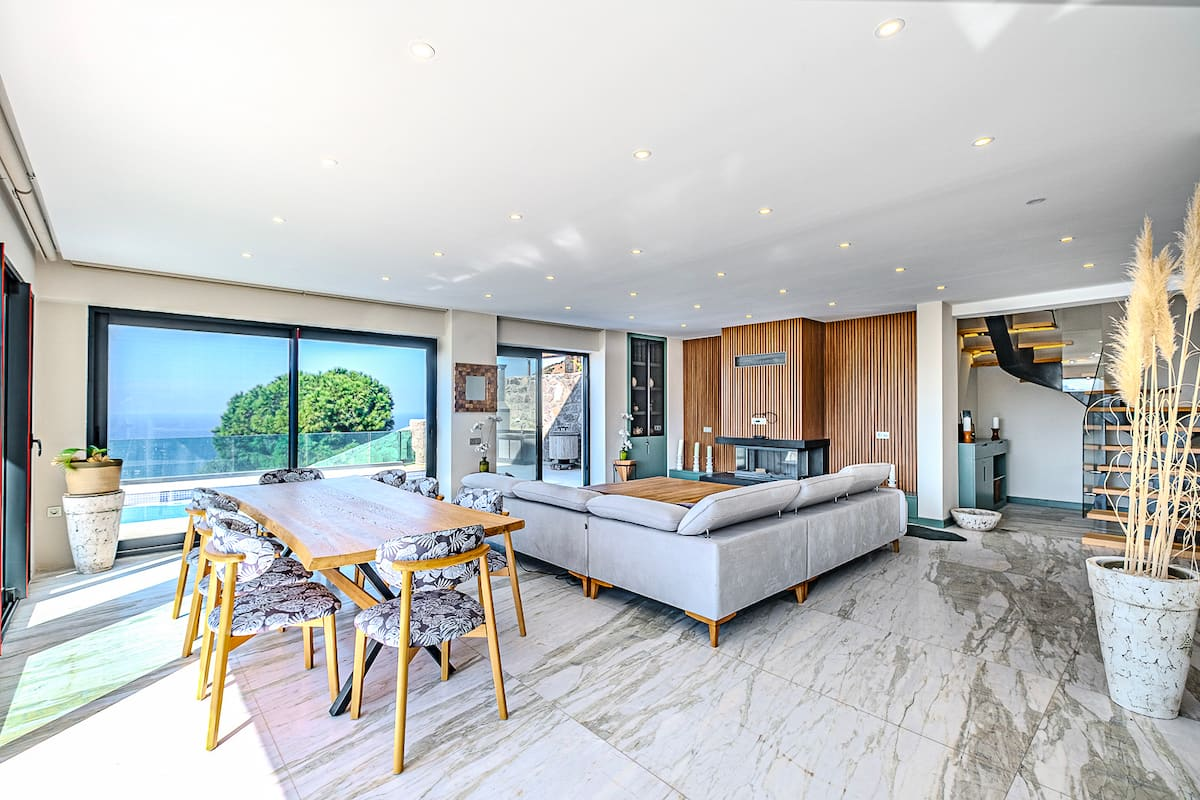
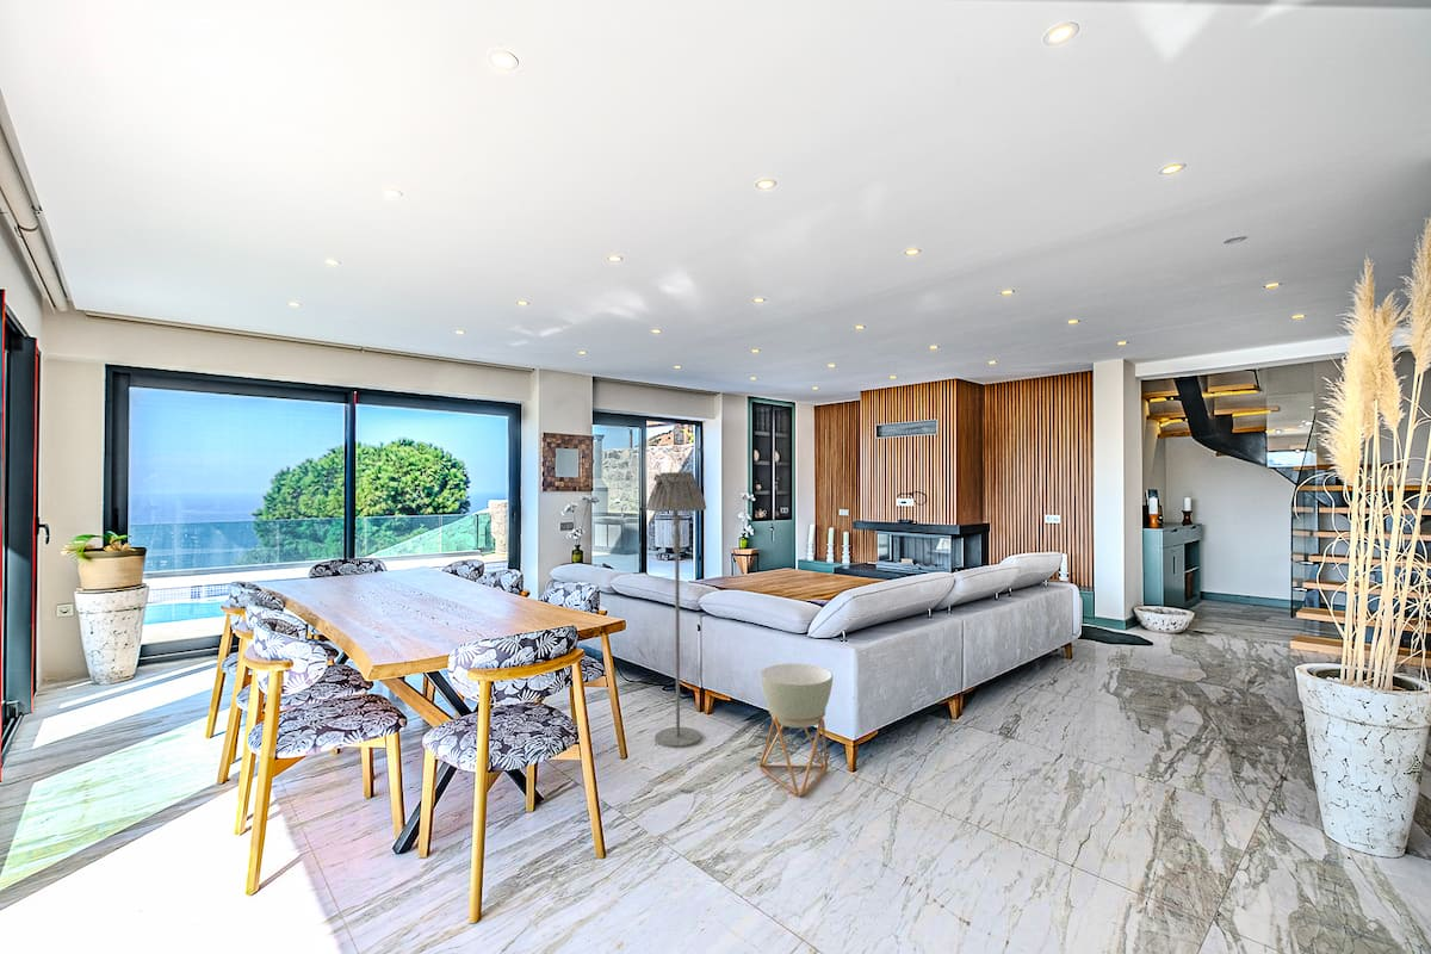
+ planter (797, 725)
+ floor lamp (676, 605)
